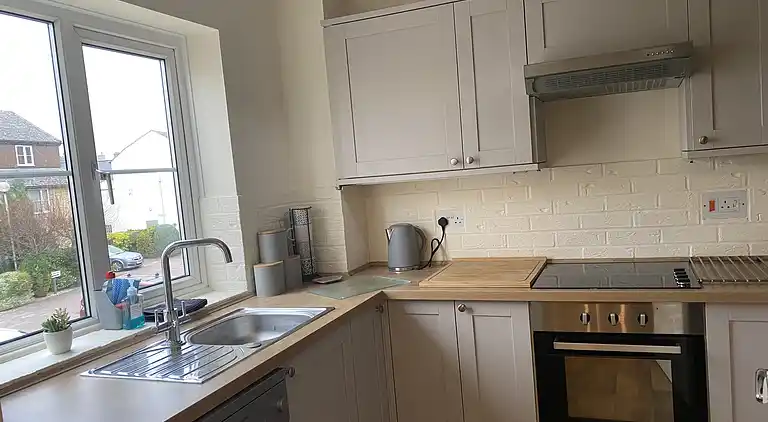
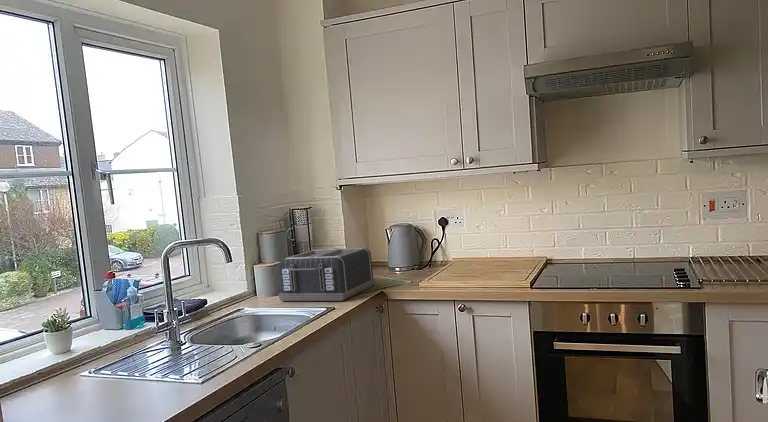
+ toaster (324, 273)
